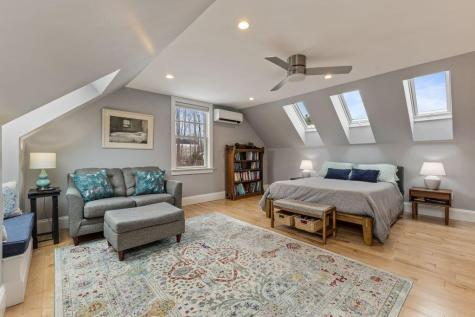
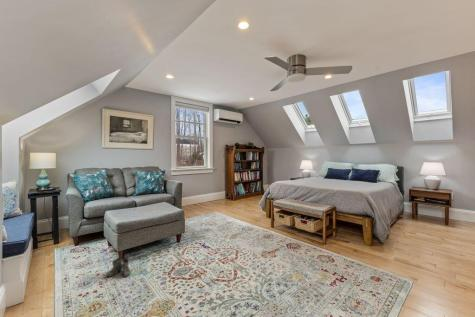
+ boots (119, 266)
